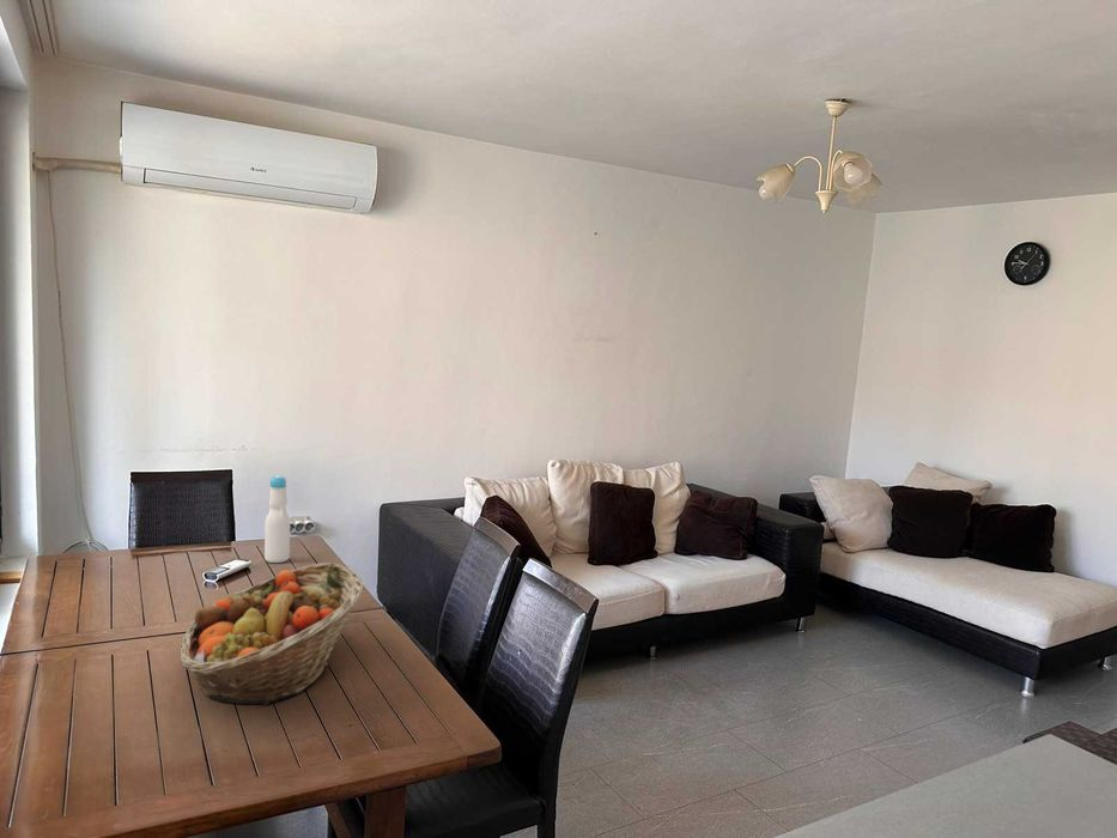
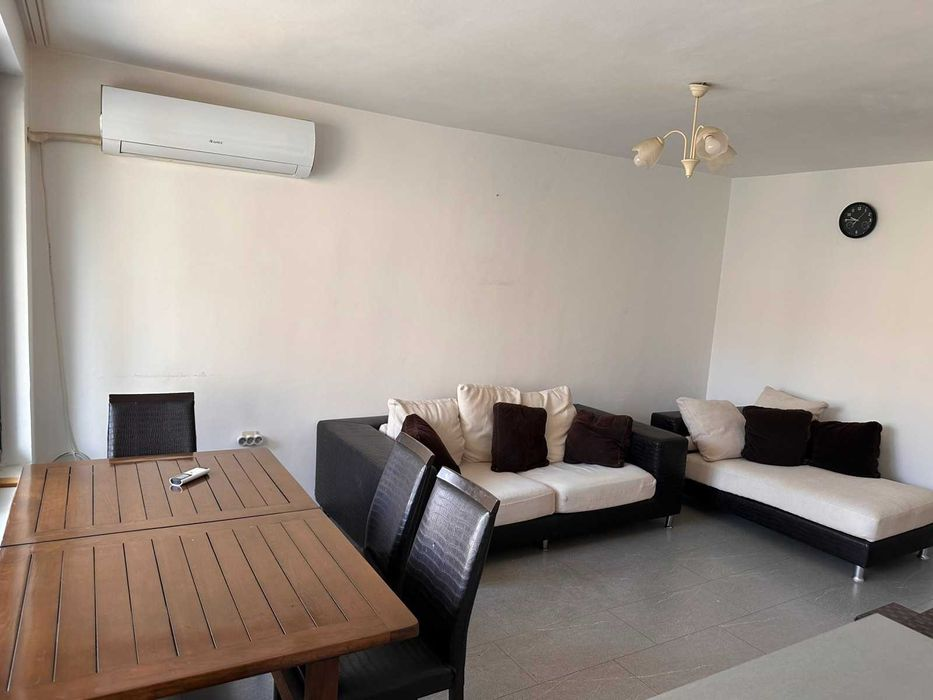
- fruit basket (273, 626)
- bottle (277, 517)
